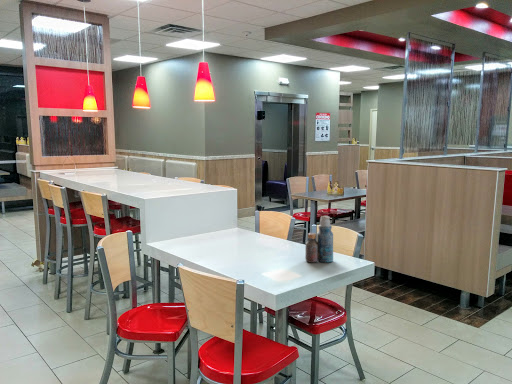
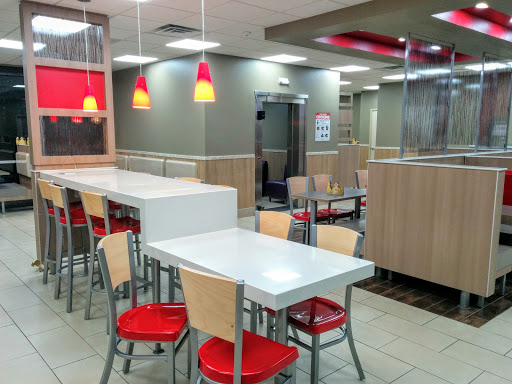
- bottle (320, 238)
